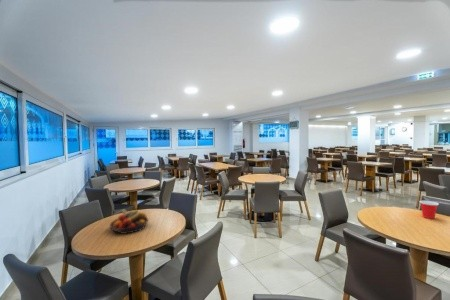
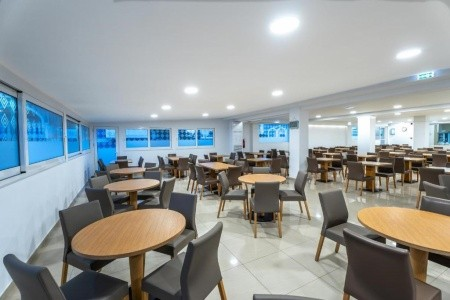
- fruit bowl (129, 219)
- cup (428, 209)
